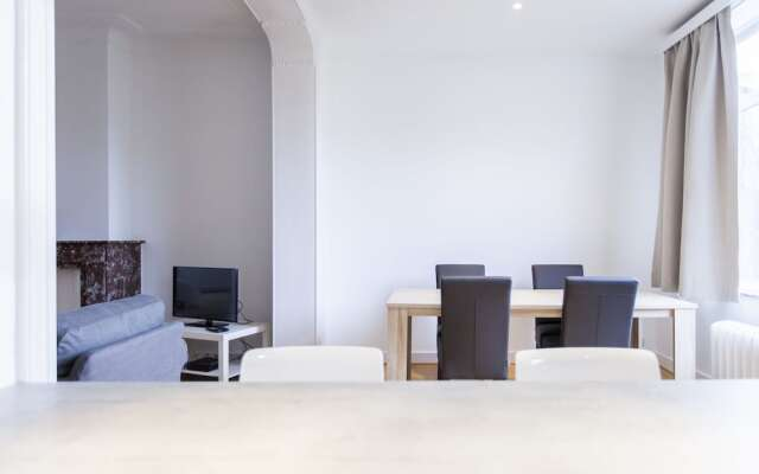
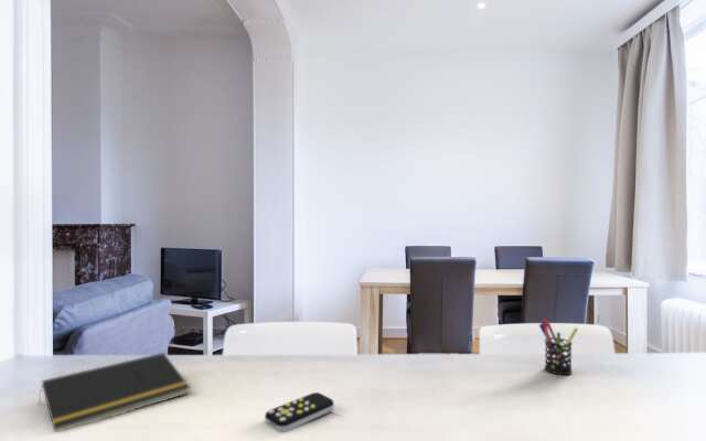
+ notepad (118, 386)
+ remote control (300, 410)
+ pen holder (556, 345)
